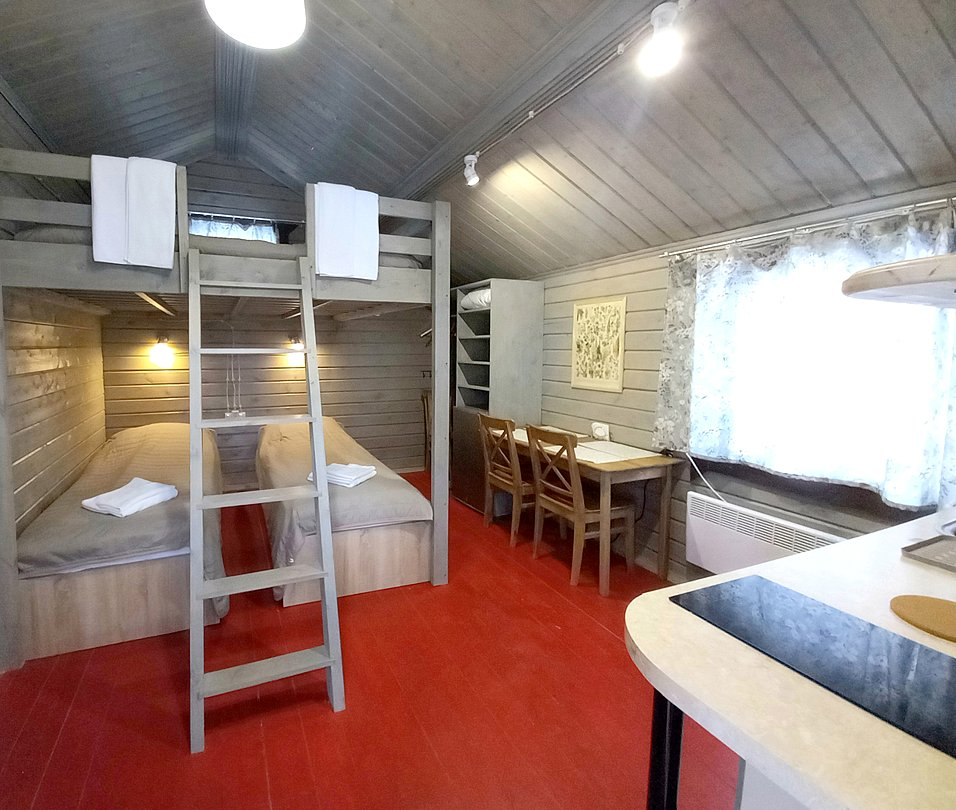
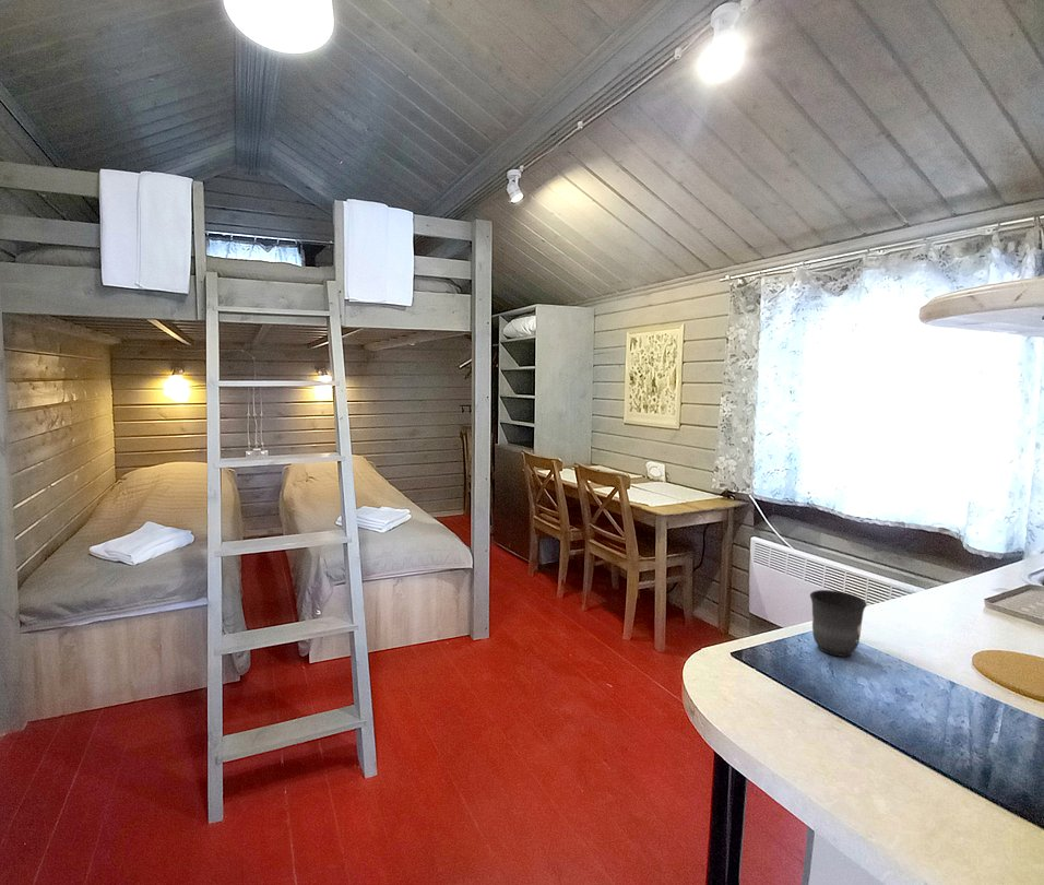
+ mug (837, 621)
